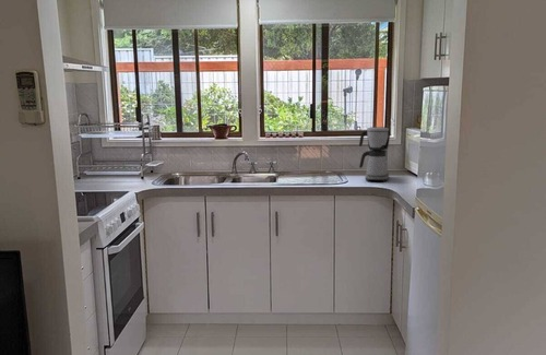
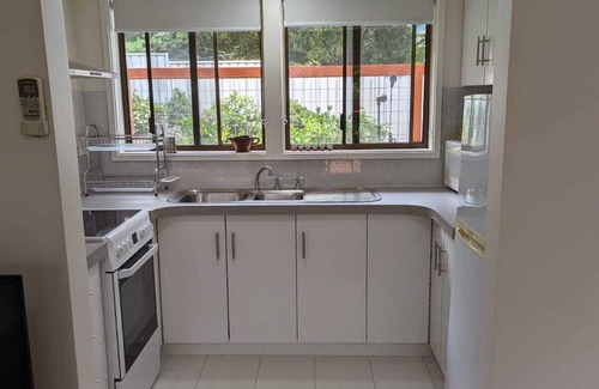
- coffee maker (375, 153)
